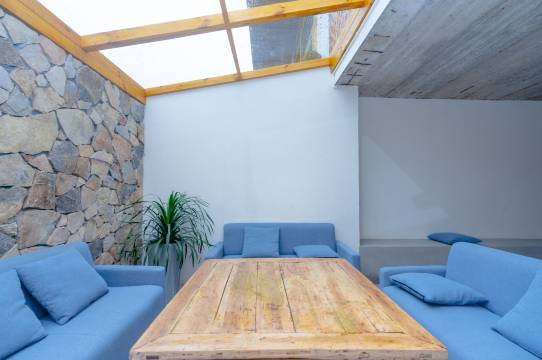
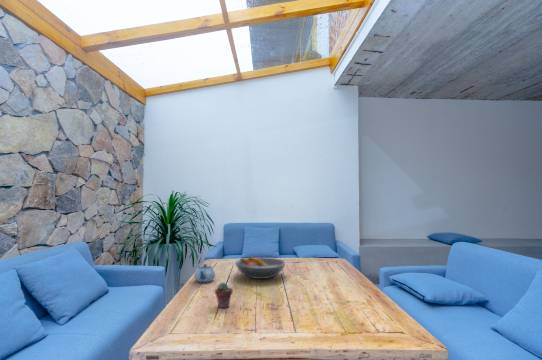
+ fruit bowl (260, 267)
+ potted succulent (223, 294)
+ chinaware (204, 272)
